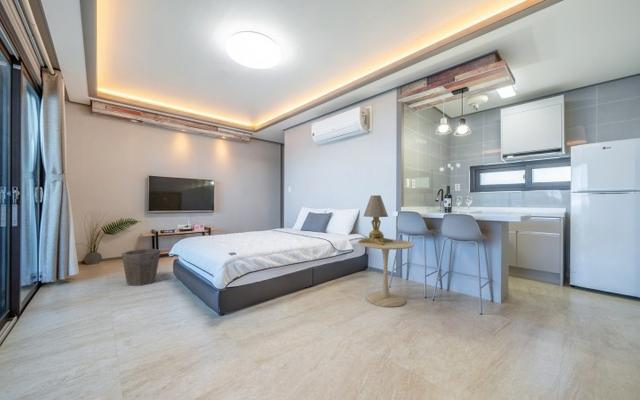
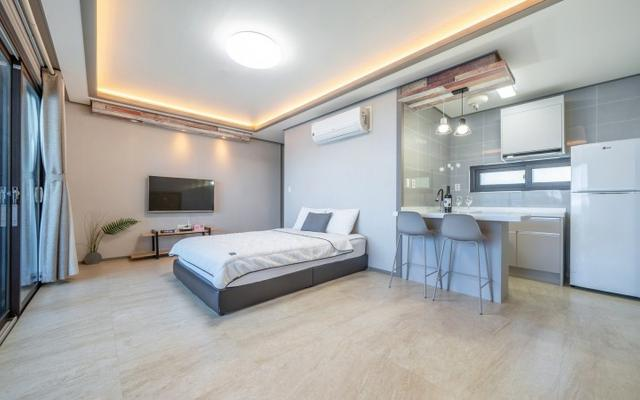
- waste bin (141, 267)
- side table (385, 271)
- lamp (375, 218)
